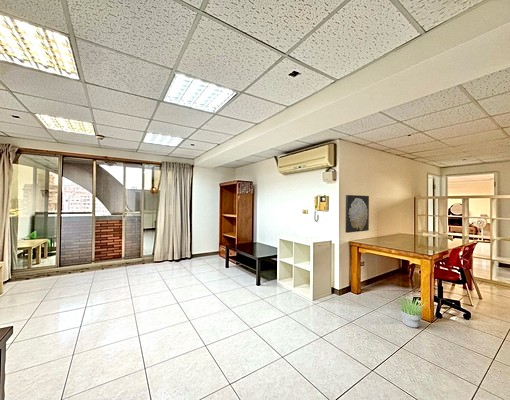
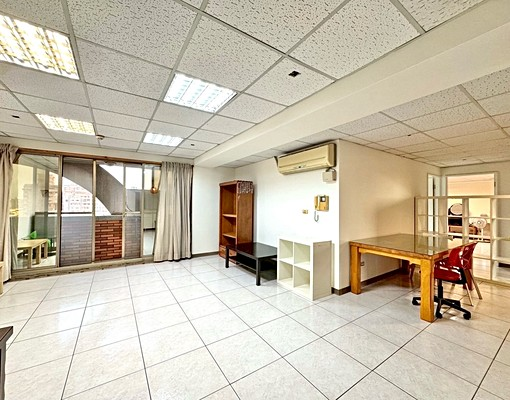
- potted plant (410, 311)
- wall art (357, 213)
